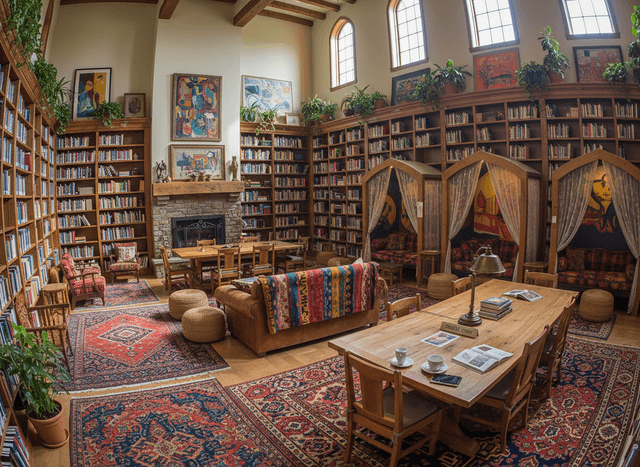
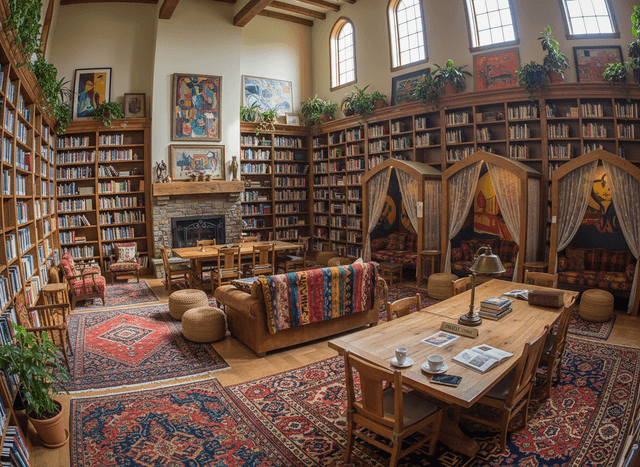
+ bible (546, 298)
